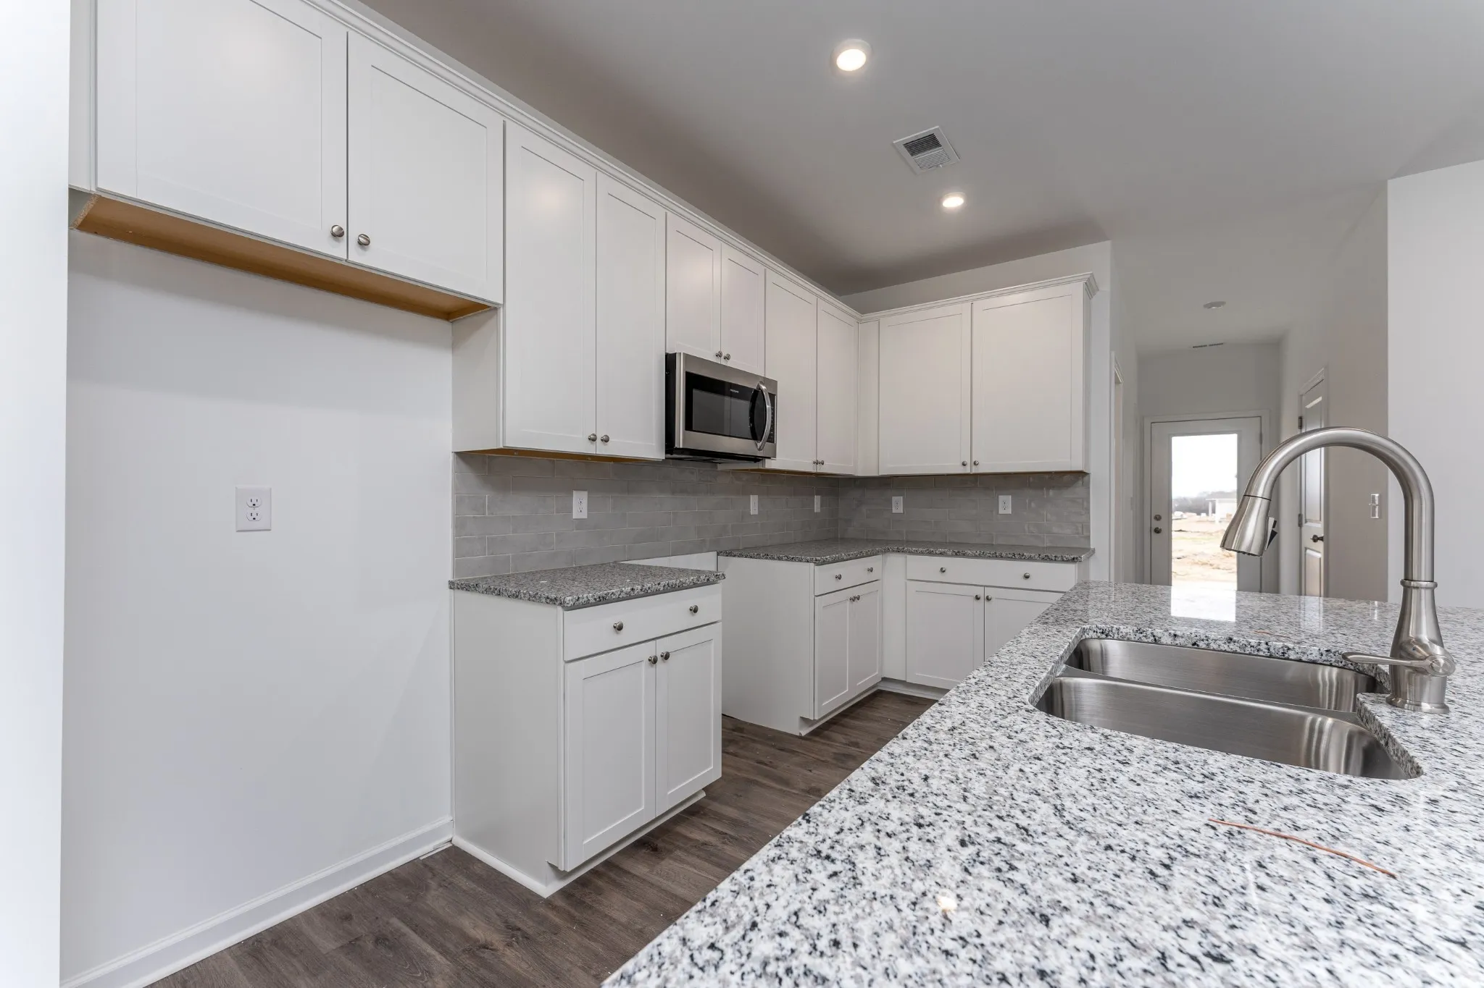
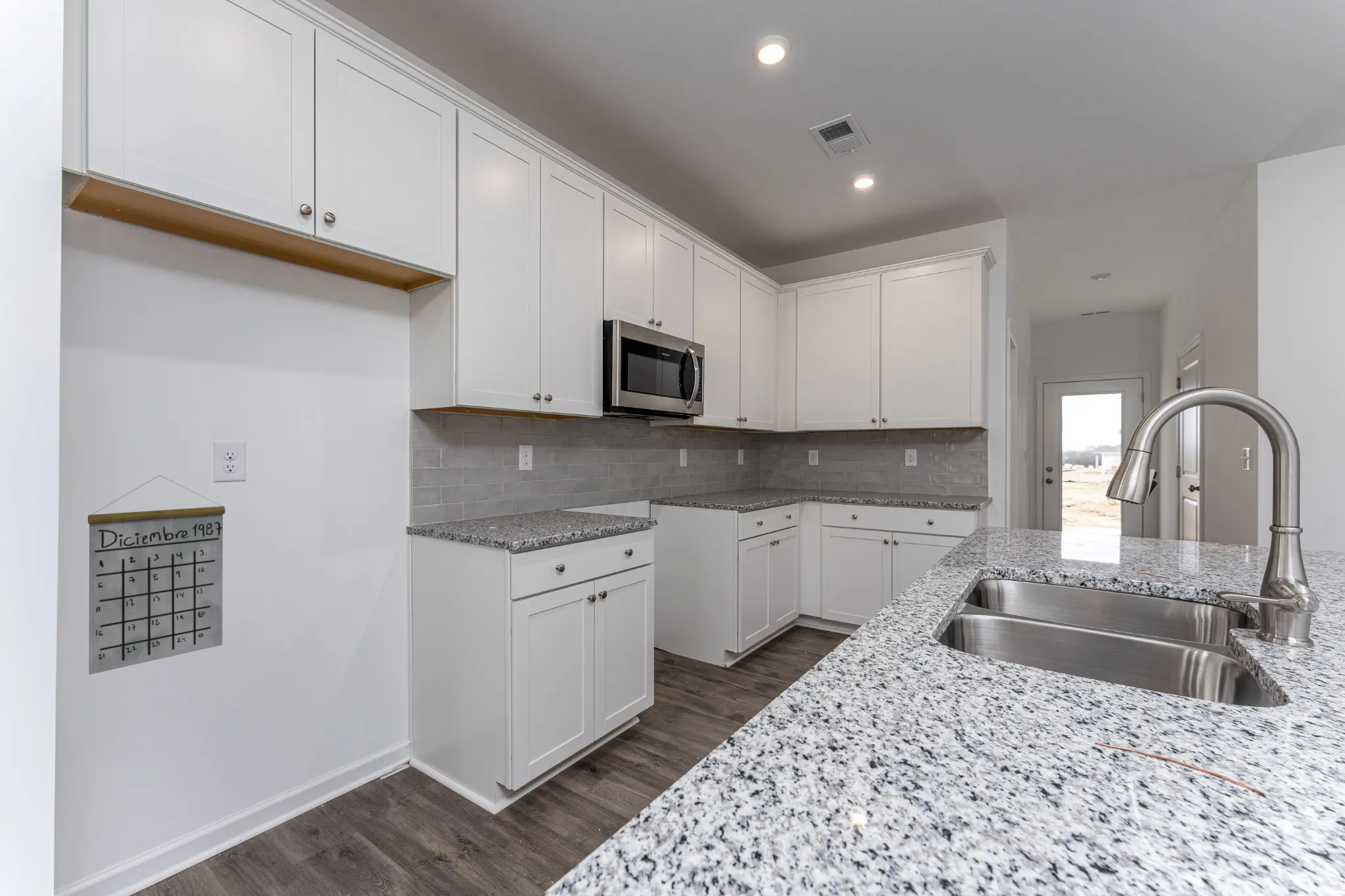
+ calendar (161, 566)
